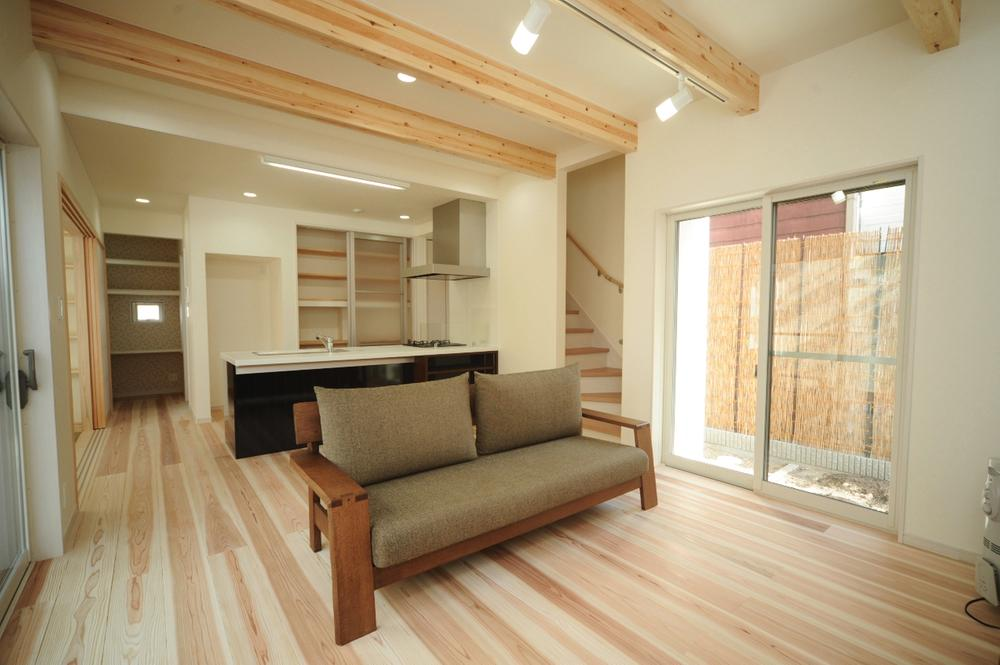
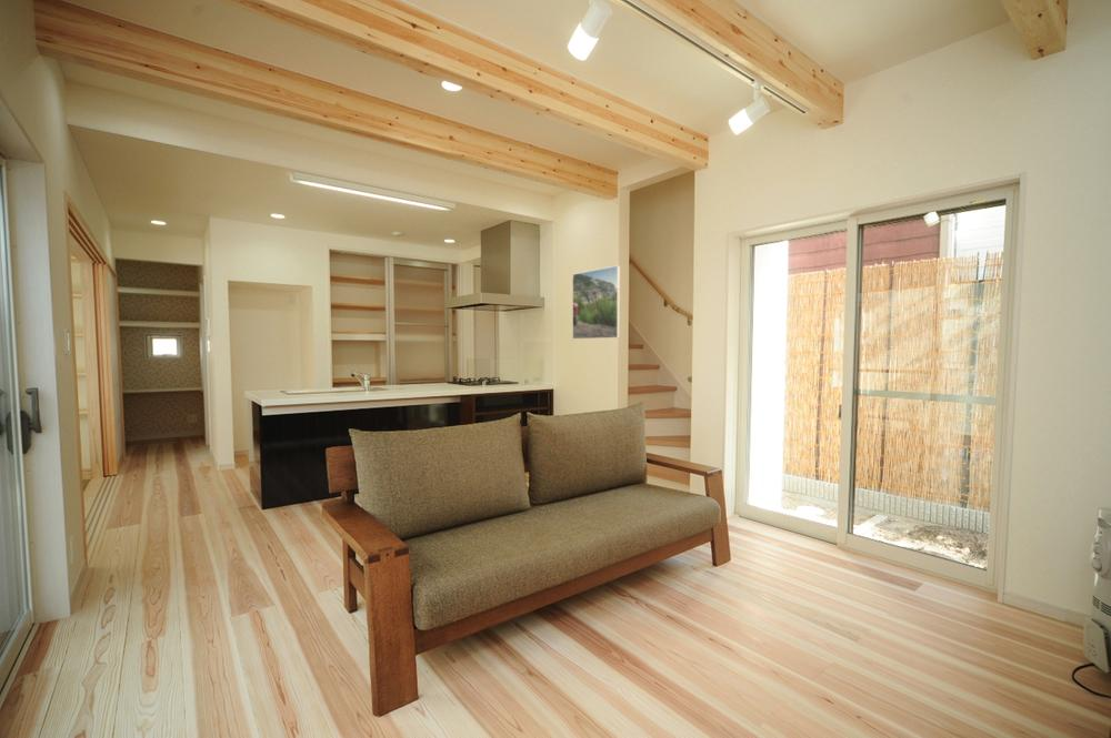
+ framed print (594, 304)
